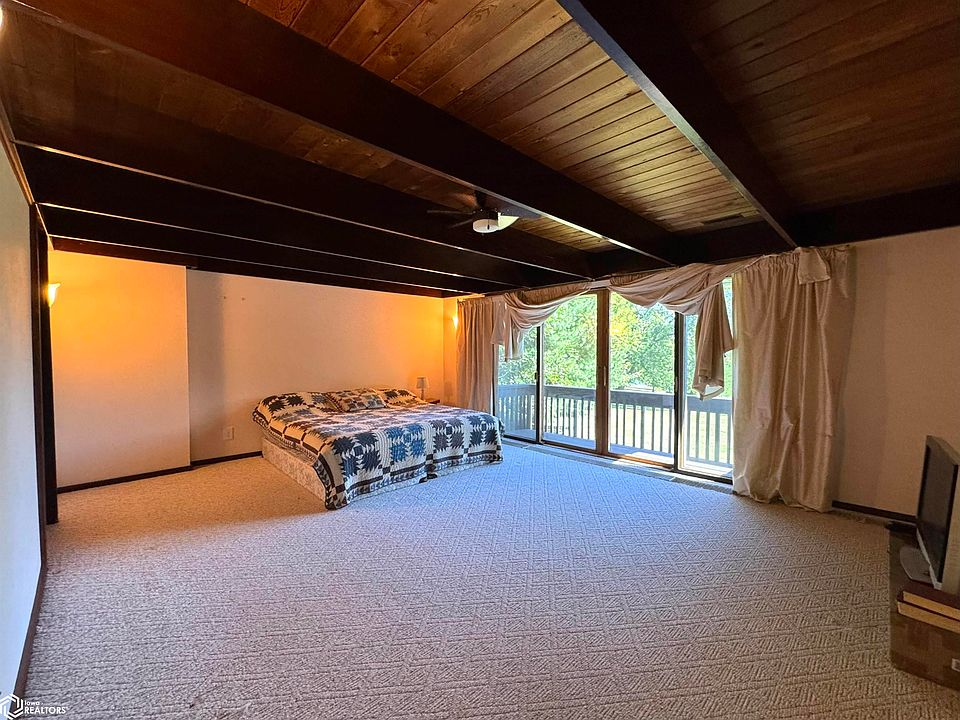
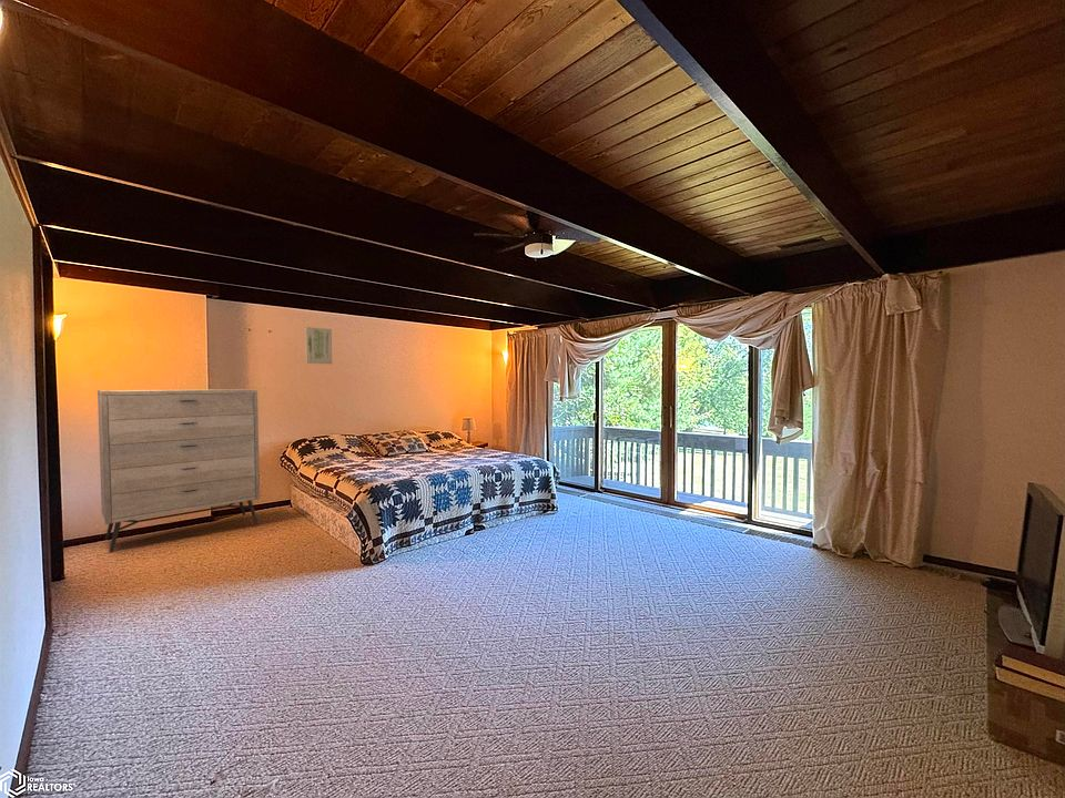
+ dresser (183, 461)
+ wall art (318, 346)
